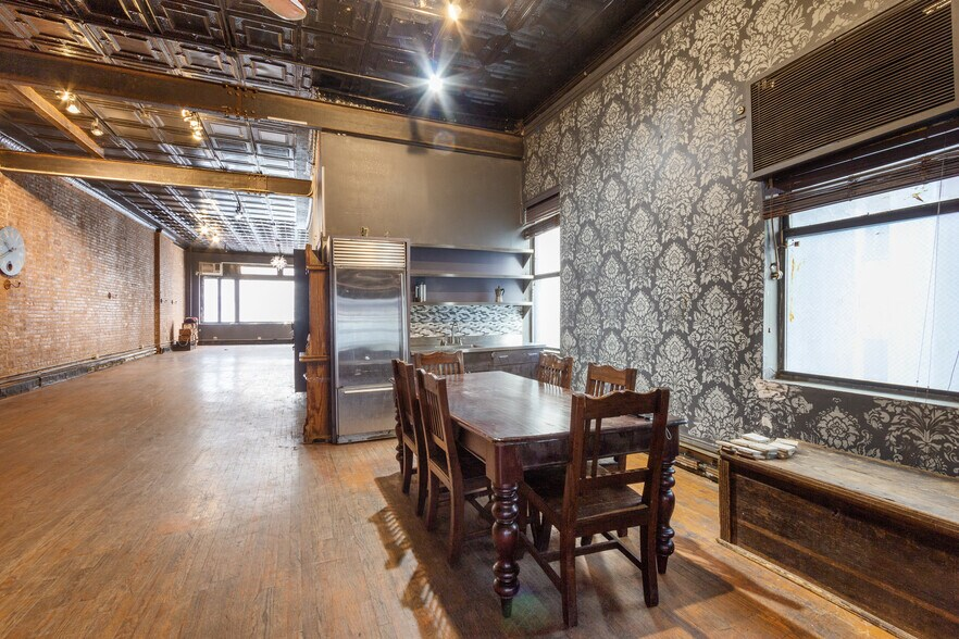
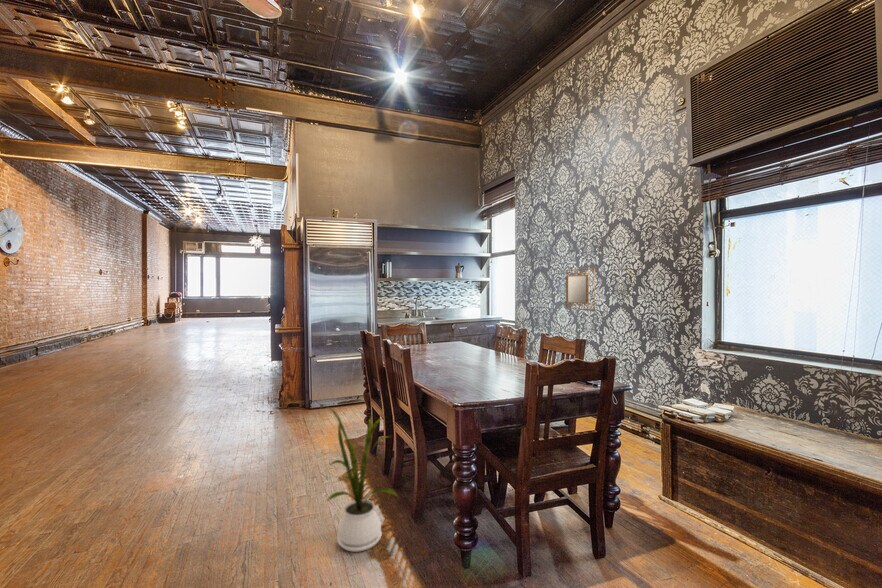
+ home mirror (578, 289)
+ house plant (355, 472)
